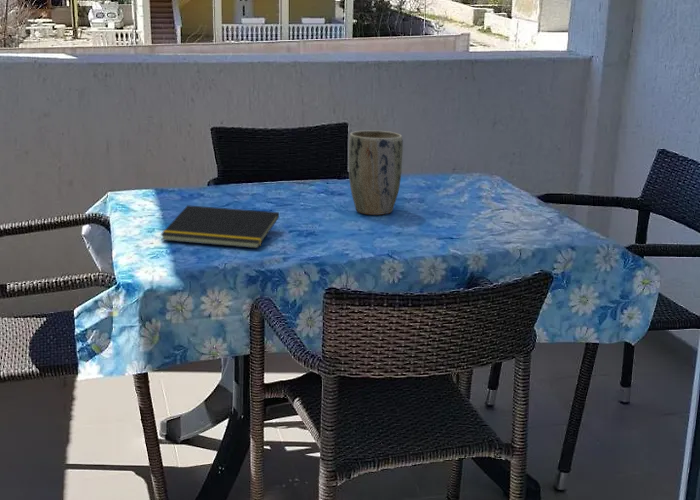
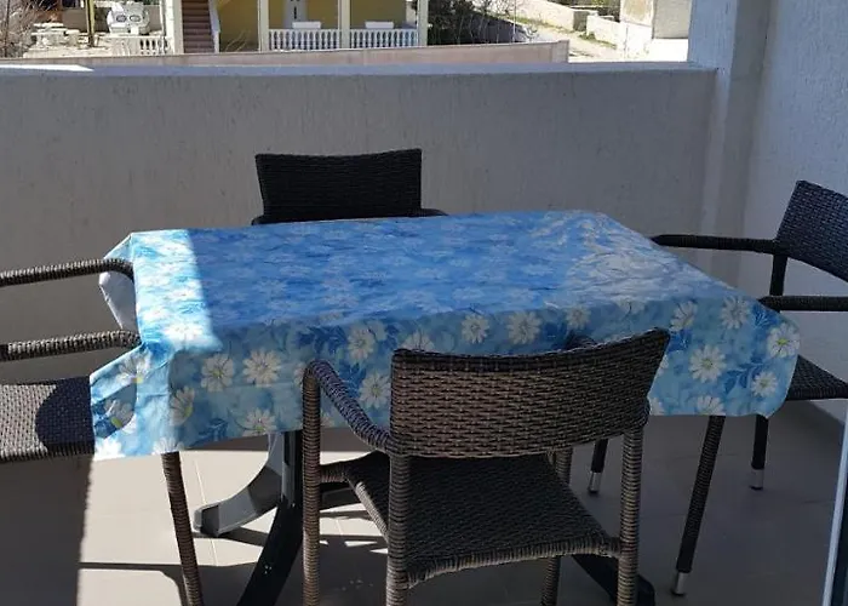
- plant pot (374, 172)
- notepad (221, 225)
